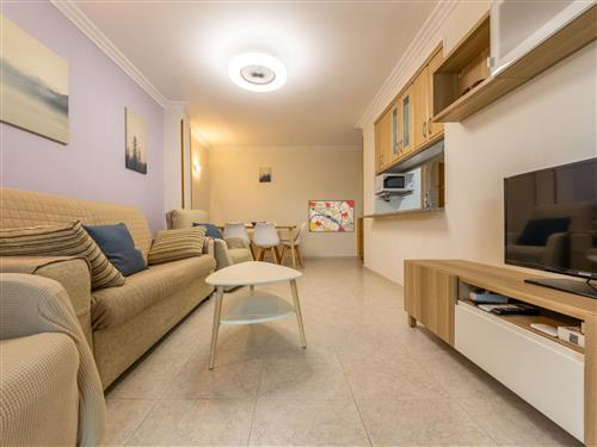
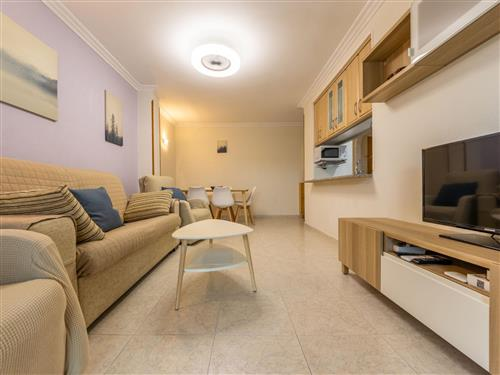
- wall art (331, 216)
